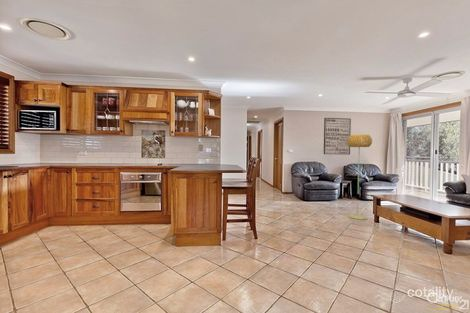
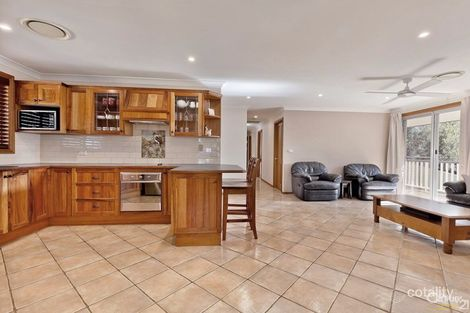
- floor lamp (358, 176)
- wall art (337, 136)
